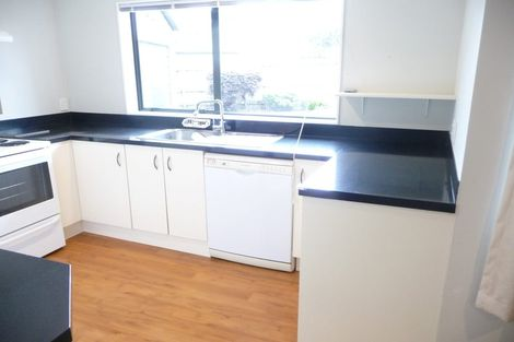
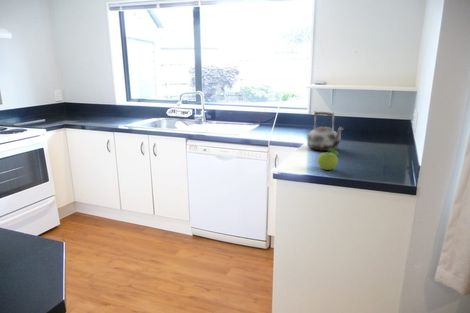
+ fruit (330, 159)
+ kettle (326, 130)
